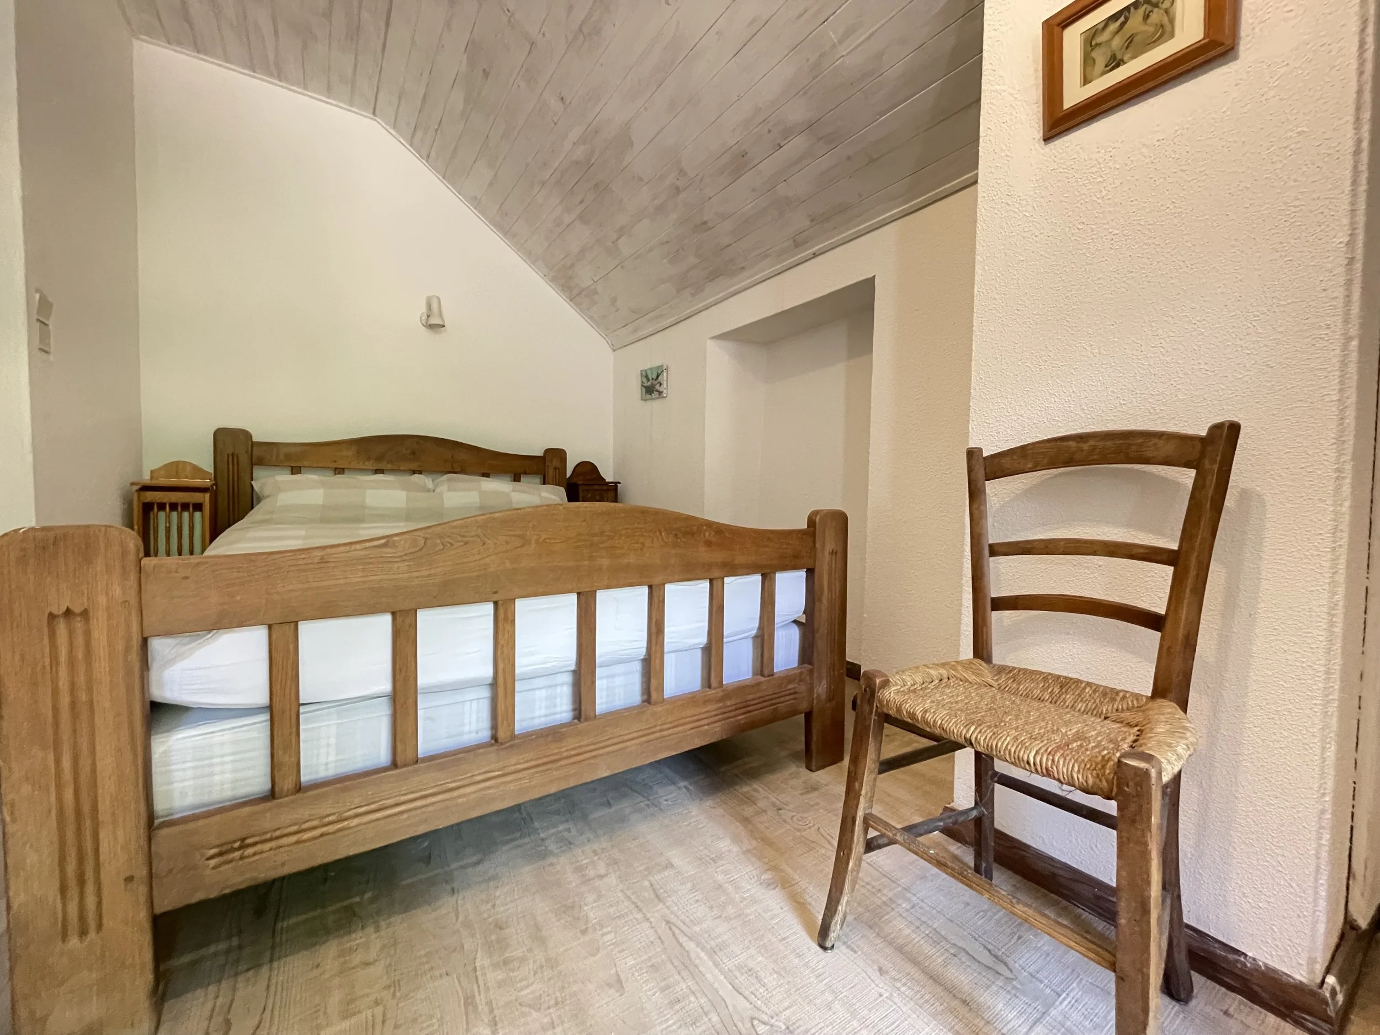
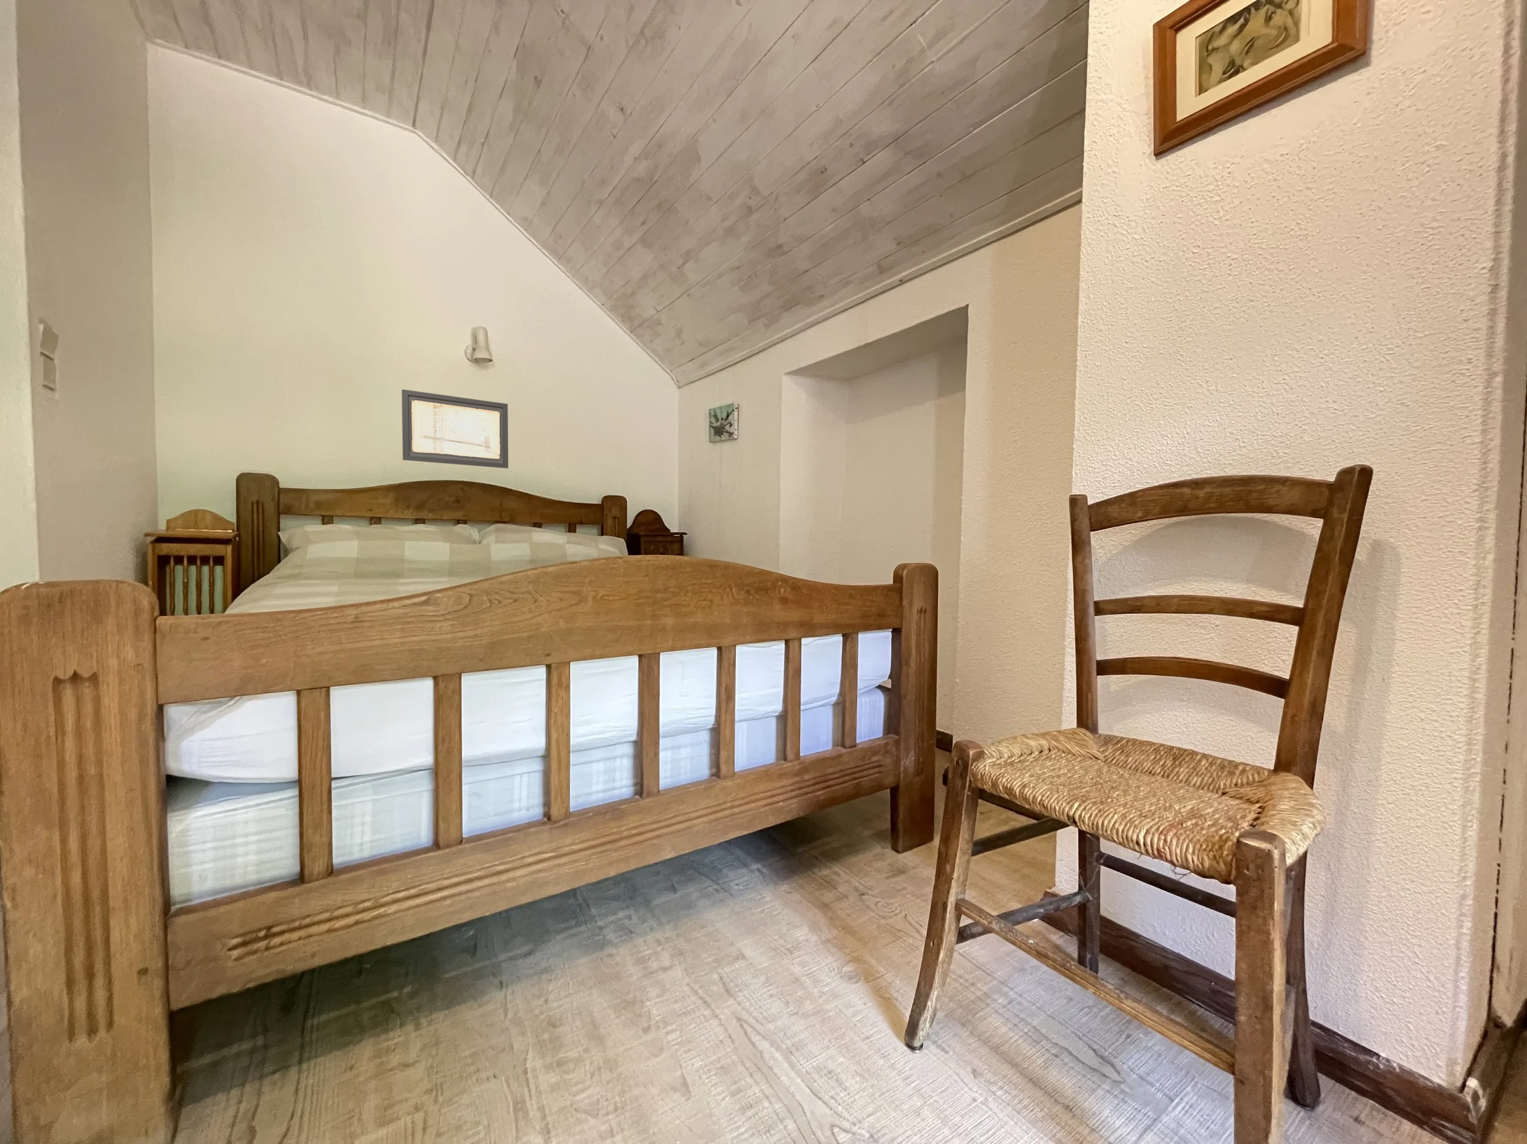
+ wall art (457, 430)
